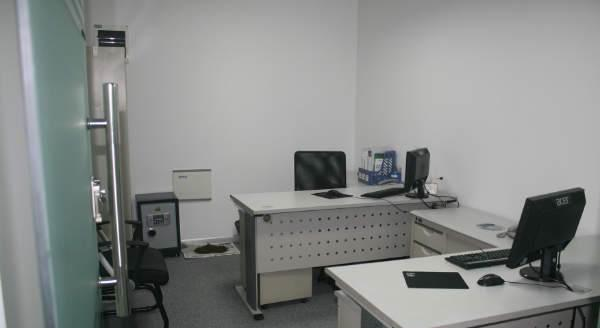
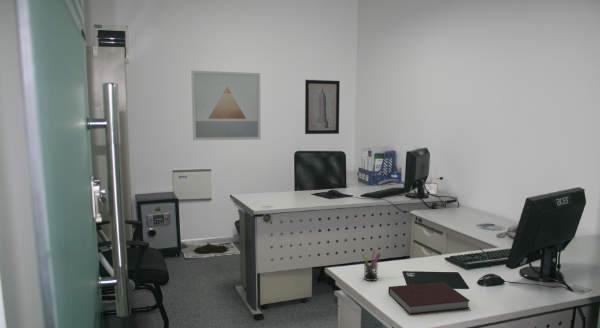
+ notebook (427, 297)
+ pen holder (370, 264)
+ wall art (322, 107)
+ wall art (227, 106)
